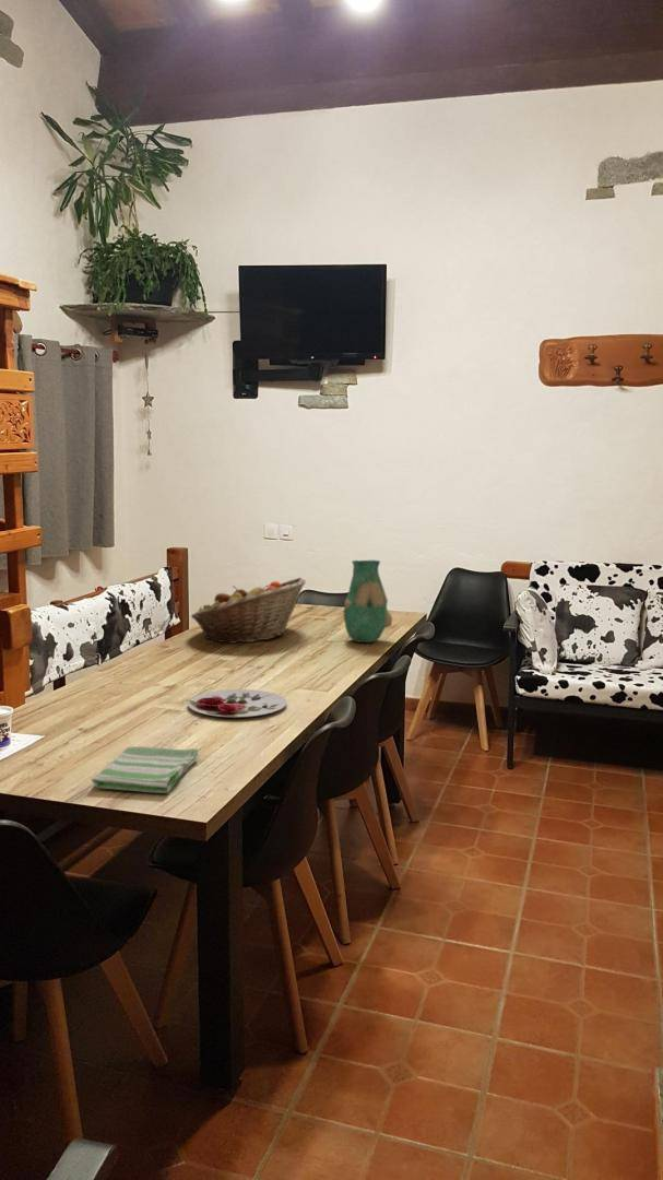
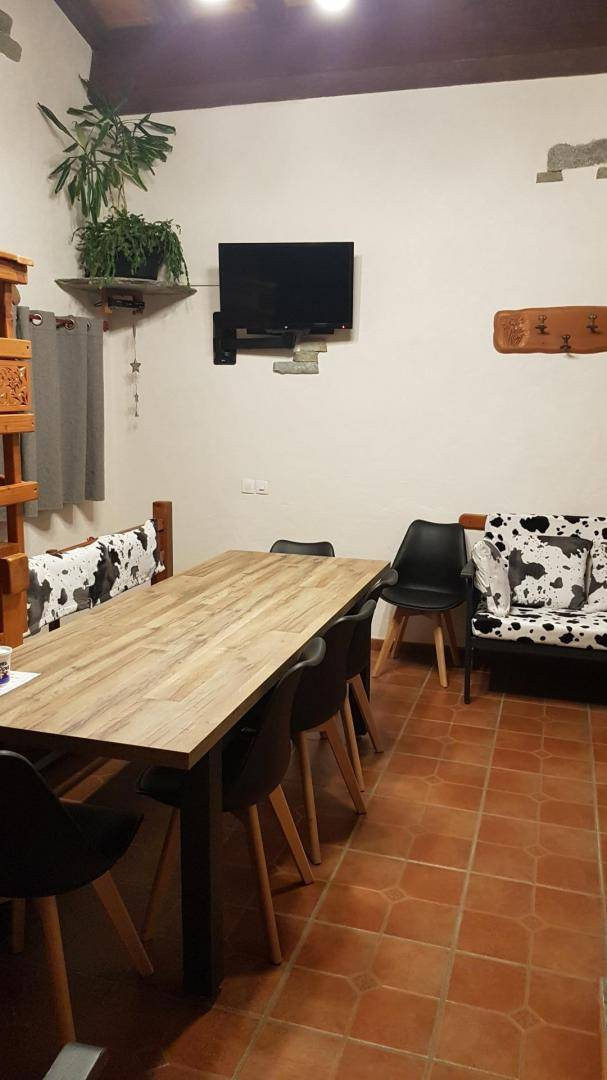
- dish towel (146, 767)
- plate (237, 701)
- fruit basket (250, 606)
- vase (368, 600)
